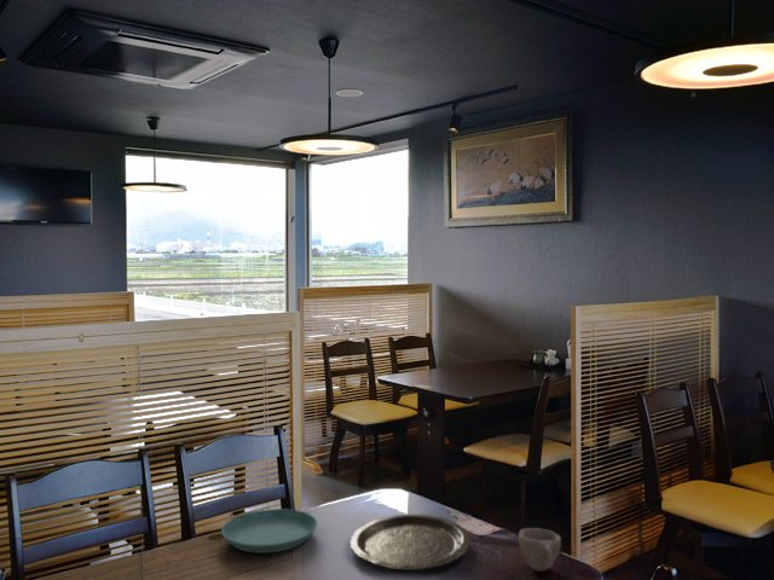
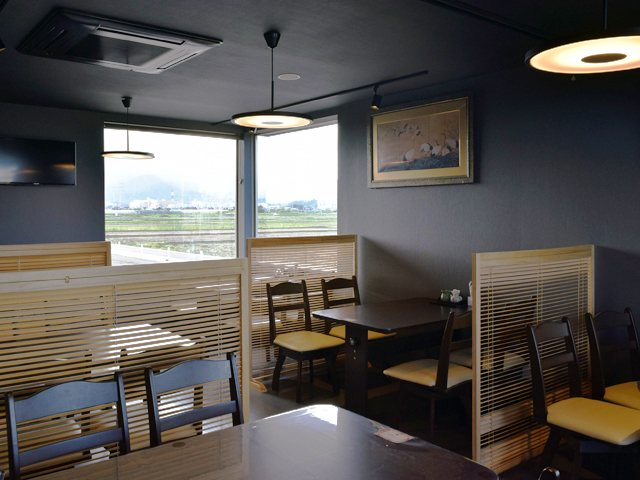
- plate (410, 541)
- cup (542, 552)
- saucer (270, 530)
